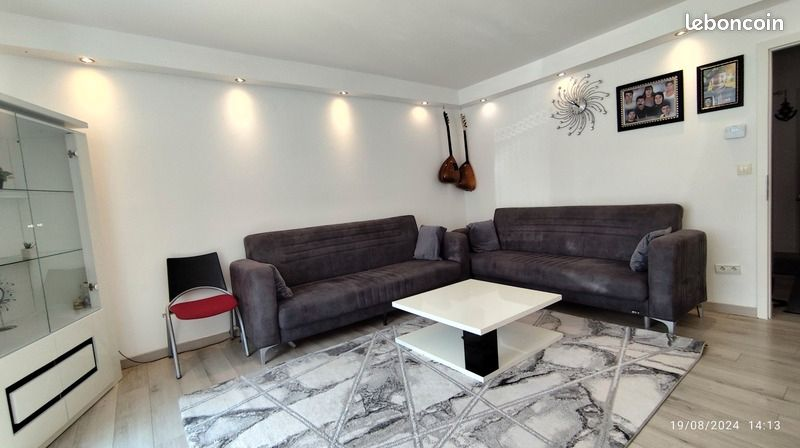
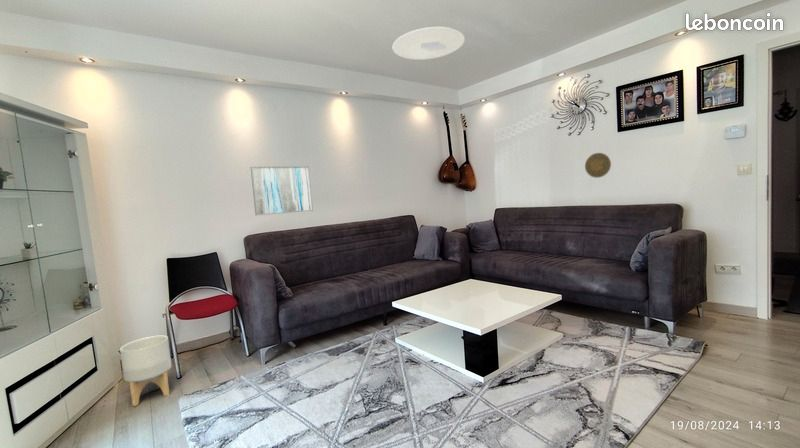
+ decorative plate (597, 165)
+ ceiling light (428, 41)
+ planter (148, 369)
+ wall art (283, 189)
